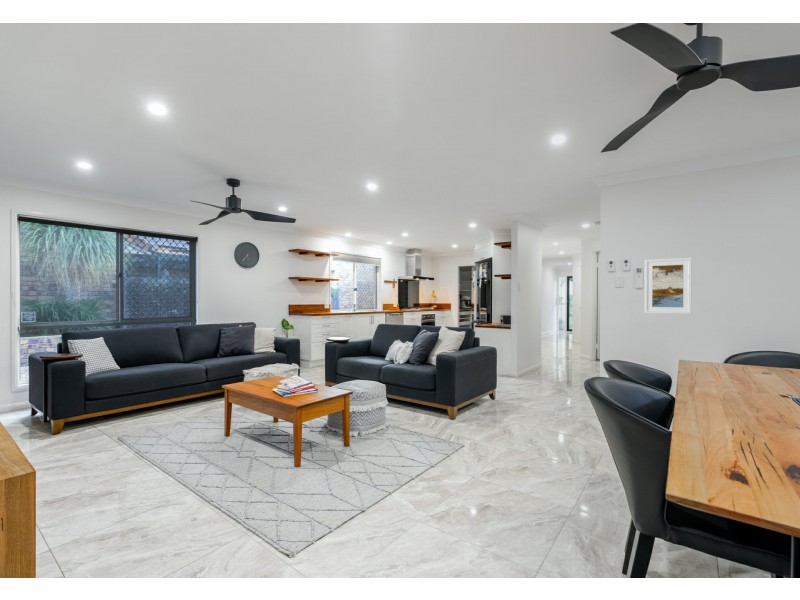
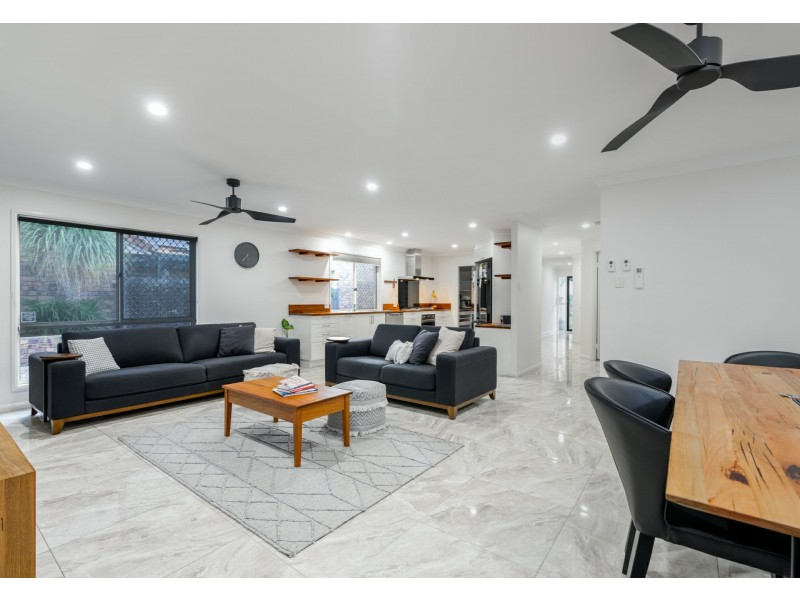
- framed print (667, 286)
